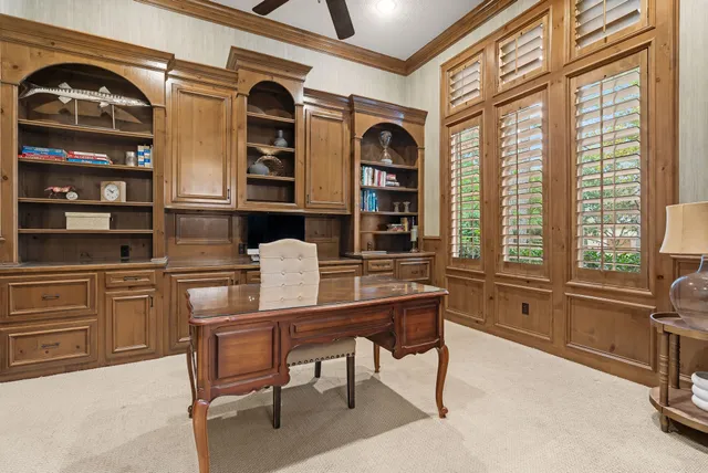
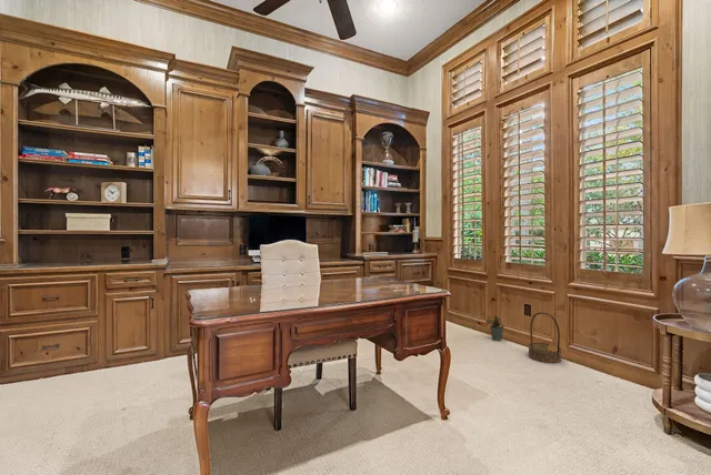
+ potted plant (494, 326)
+ basket (544, 343)
